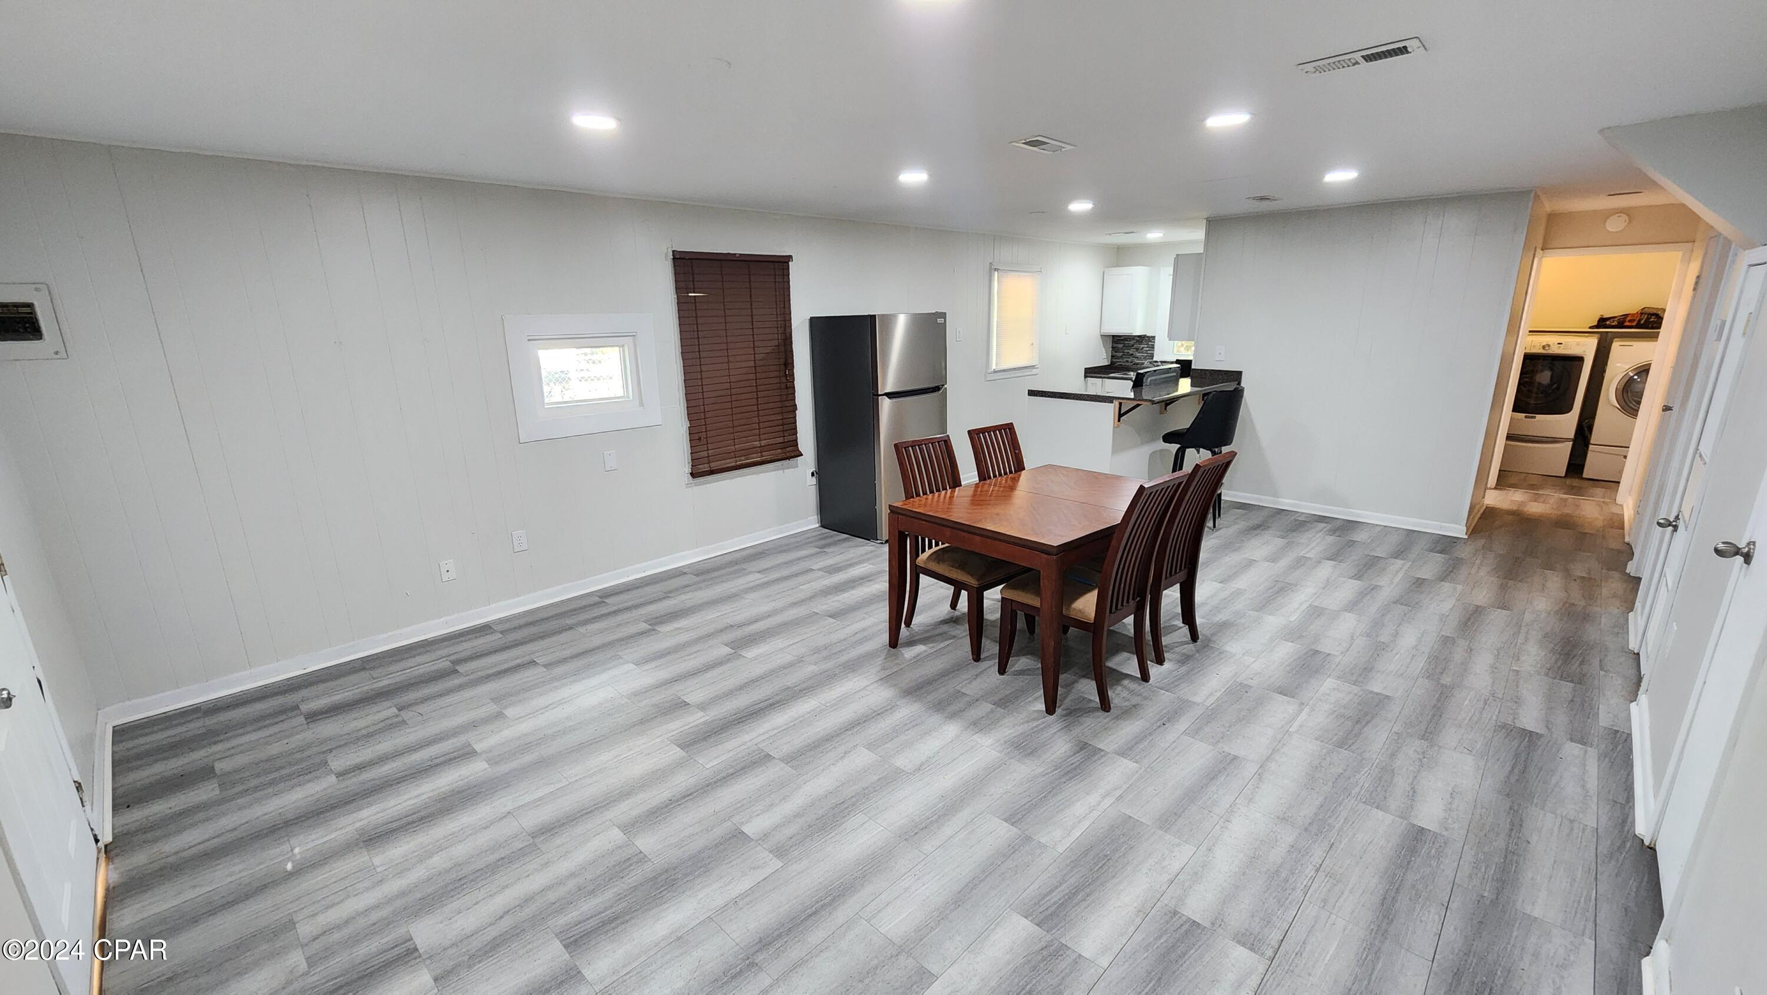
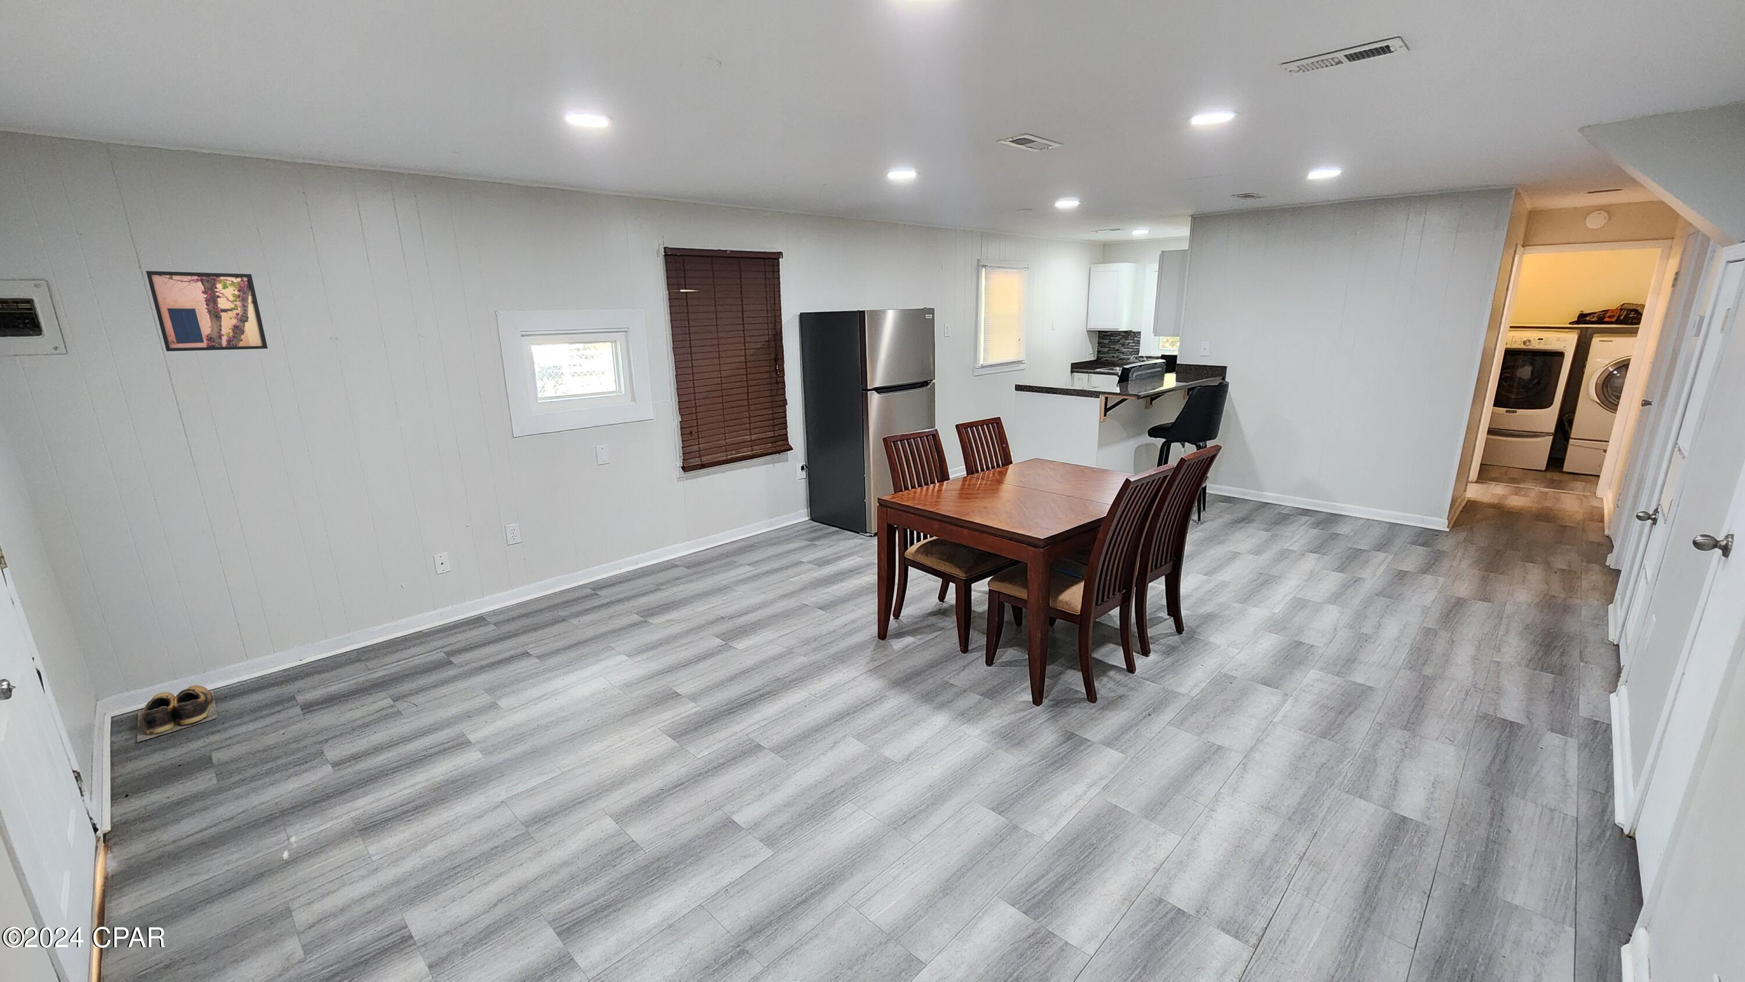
+ wall art (210, 311)
+ shoes (174, 703)
